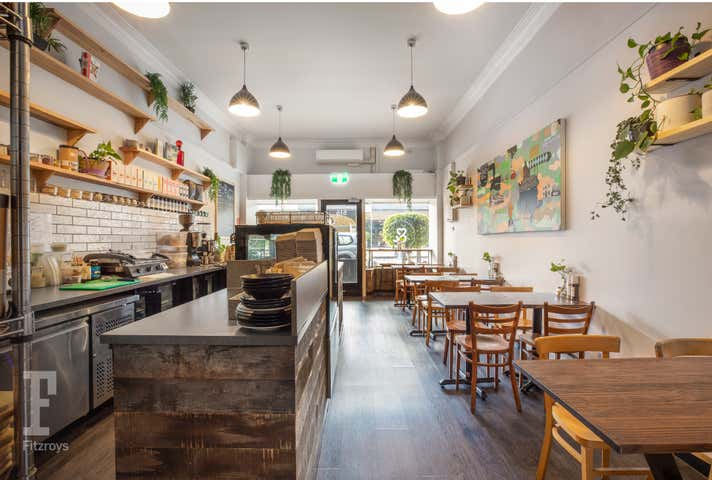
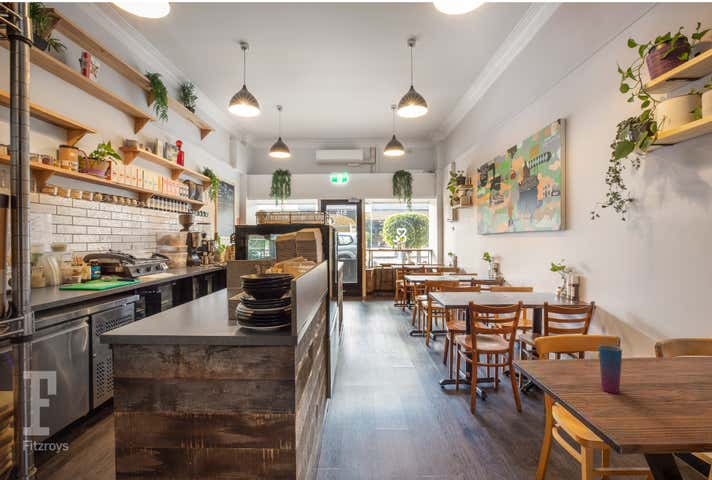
+ cup (610, 368)
